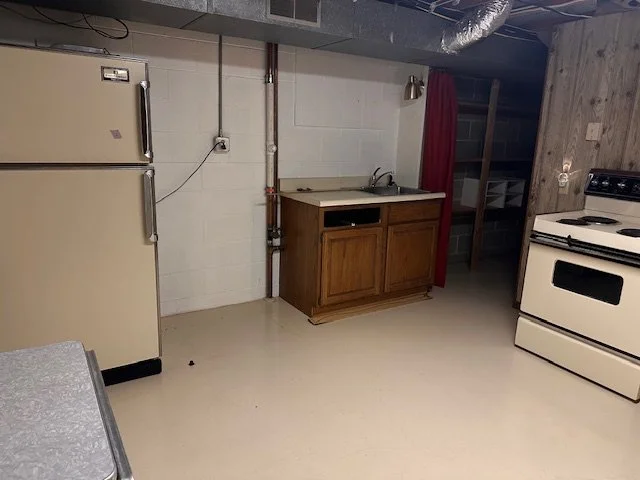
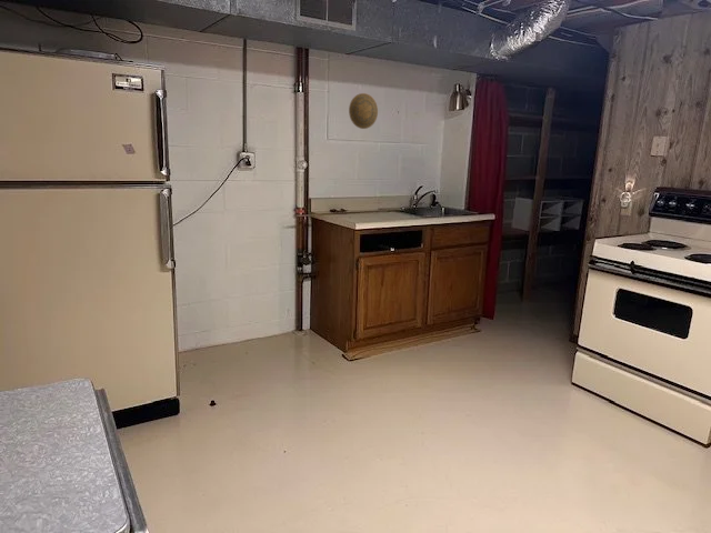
+ decorative plate (363, 111)
